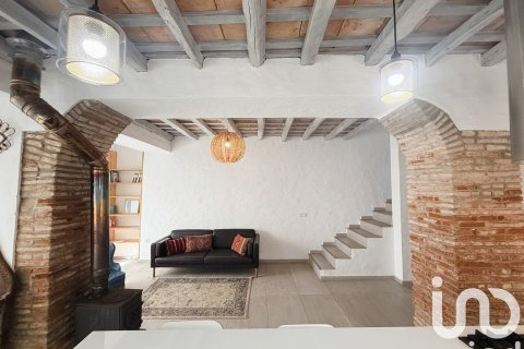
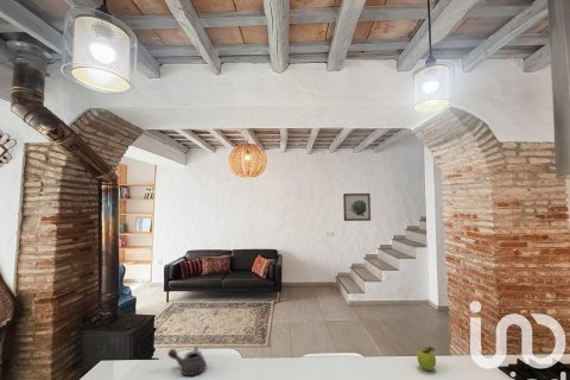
+ wall art (356, 207)
+ fruit (428, 357)
+ teapot (186, 359)
